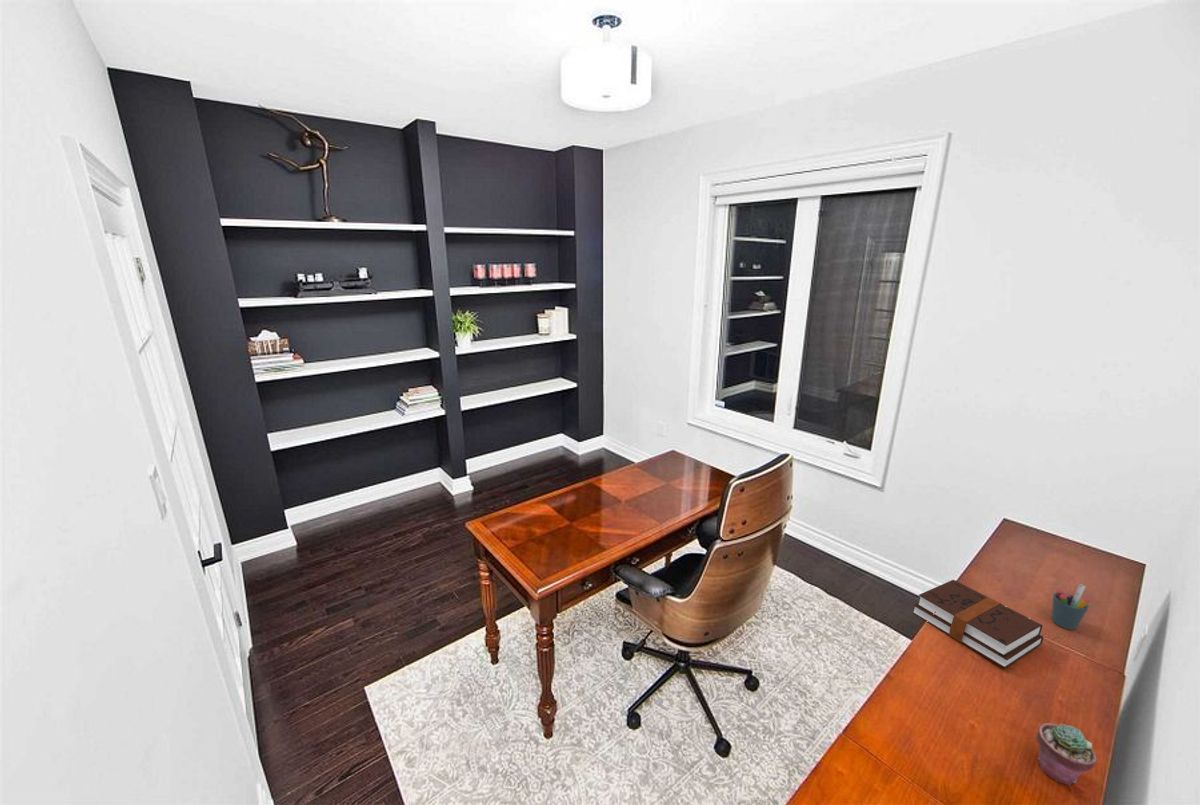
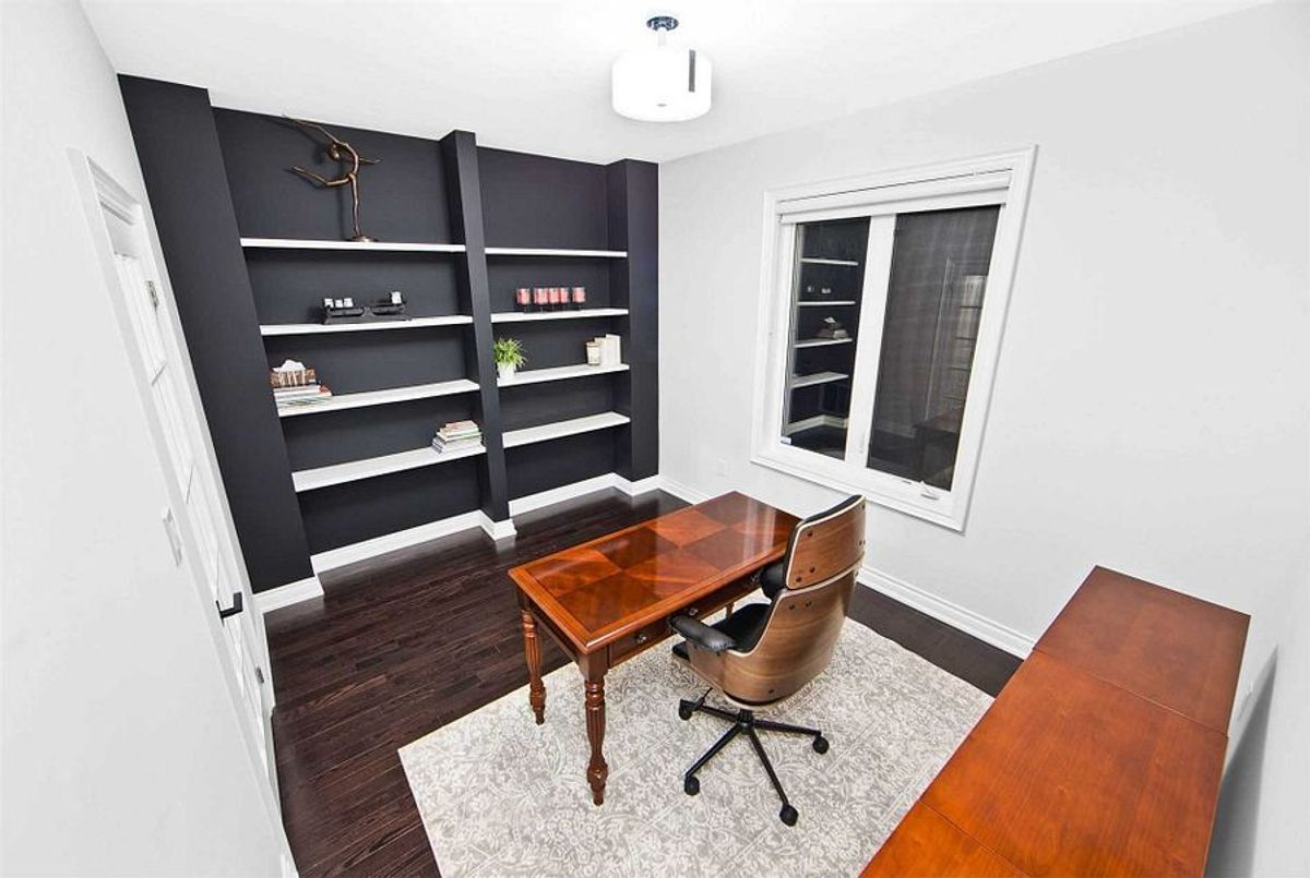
- pen holder (1069, 606)
- hardback book (975, 618)
- potted succulent (1064, 751)
